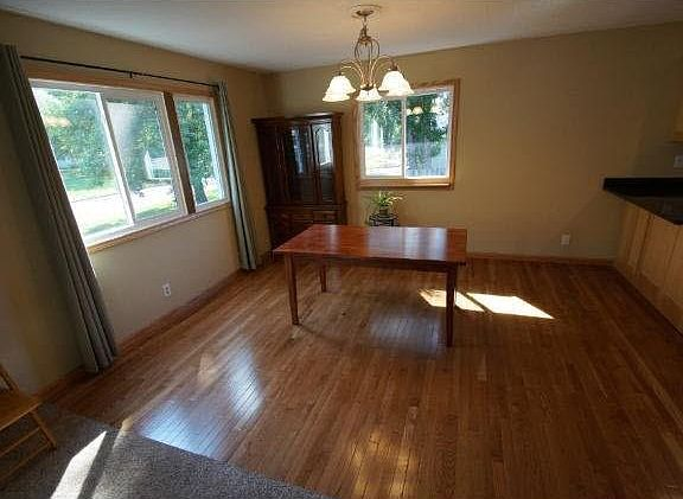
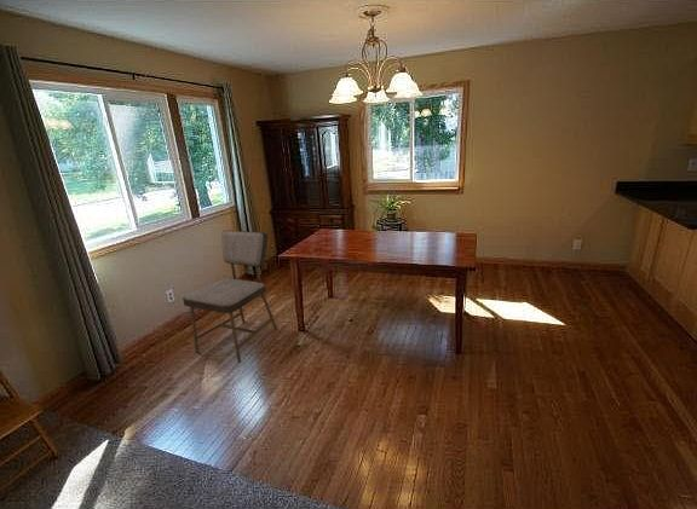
+ dining chair (231, 291)
